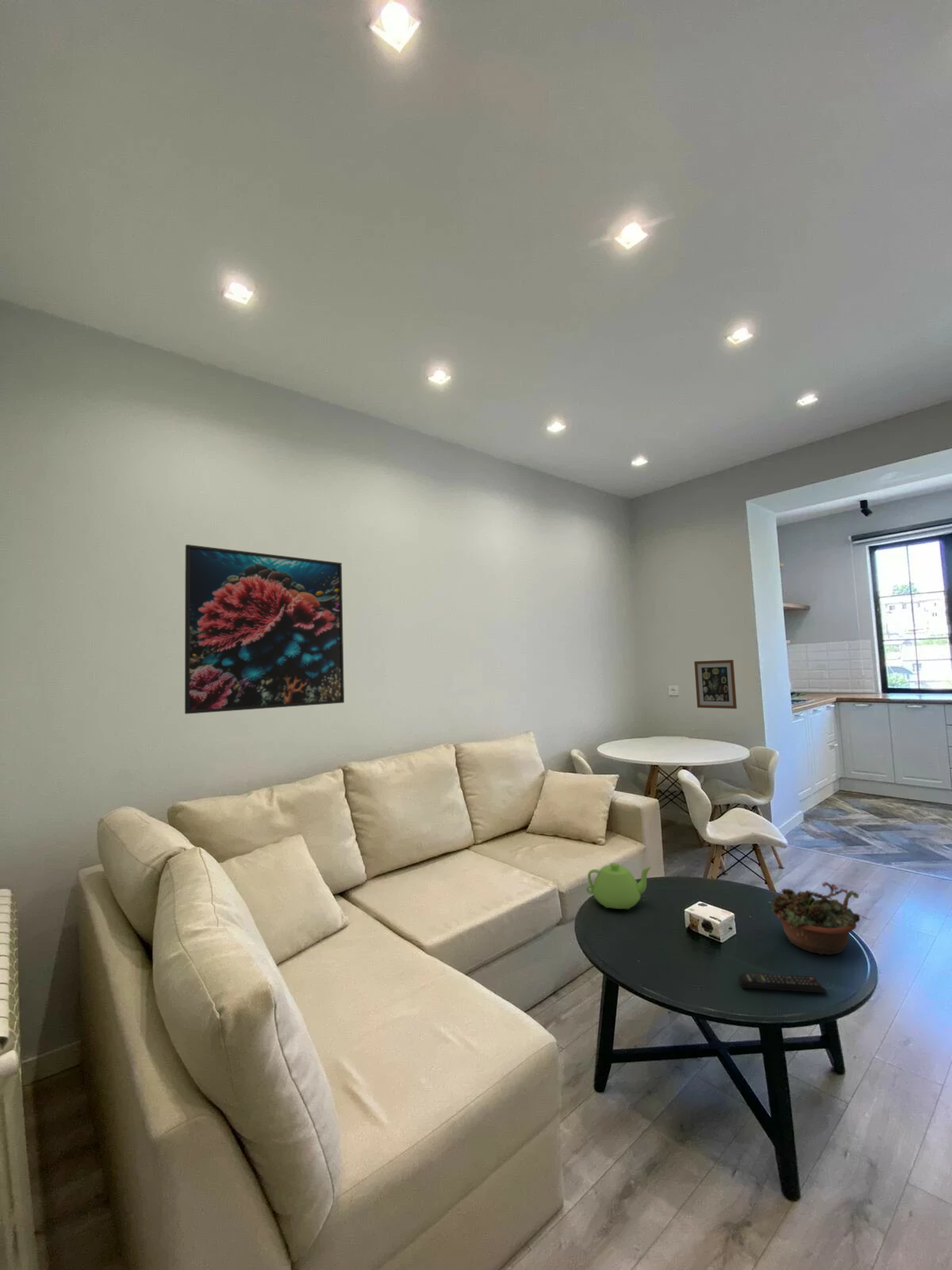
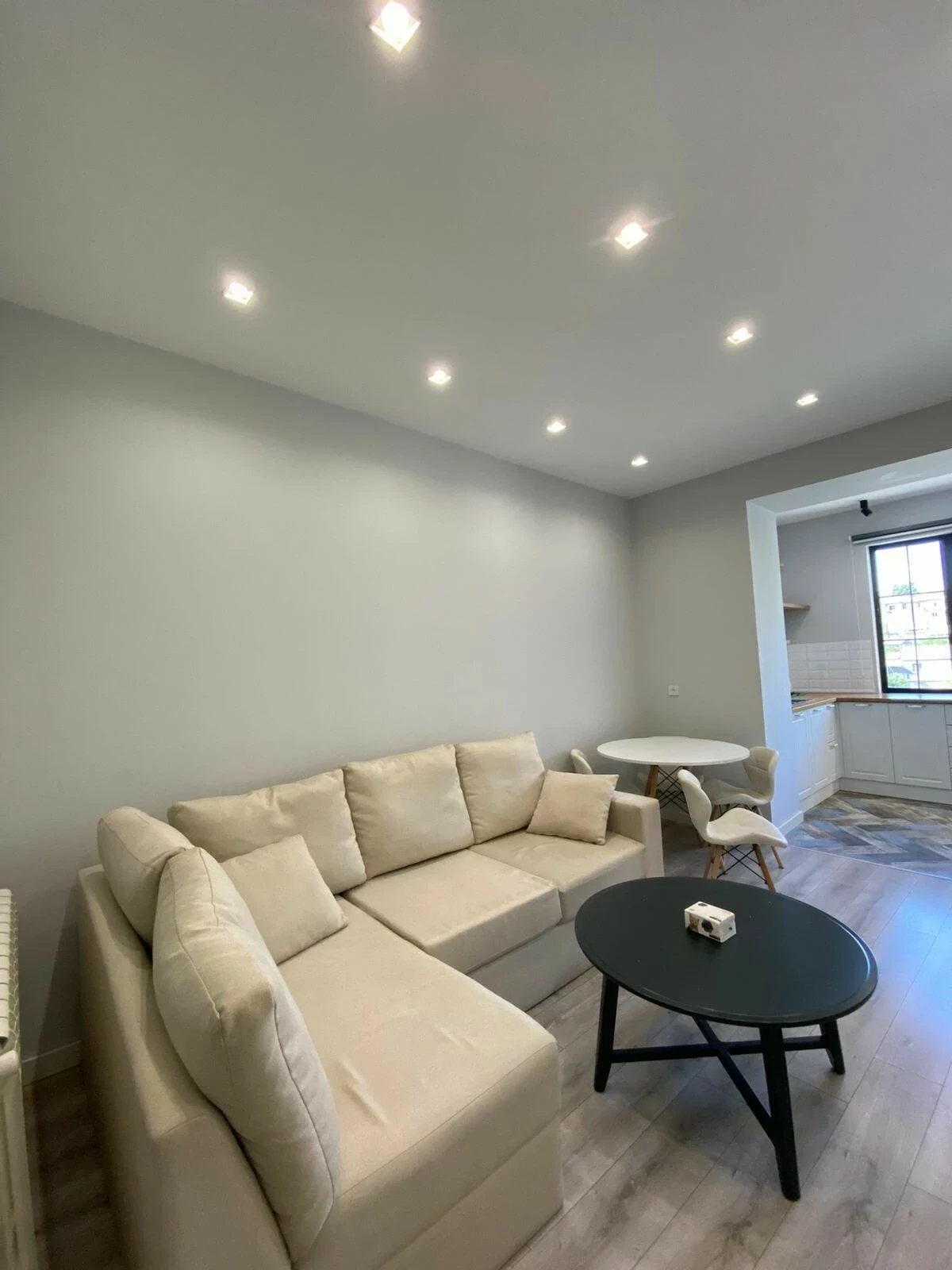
- wall art (715, 684)
- teapot (619, 883)
- succulent planter (815, 914)
- remote control (781, 983)
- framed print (271, 630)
